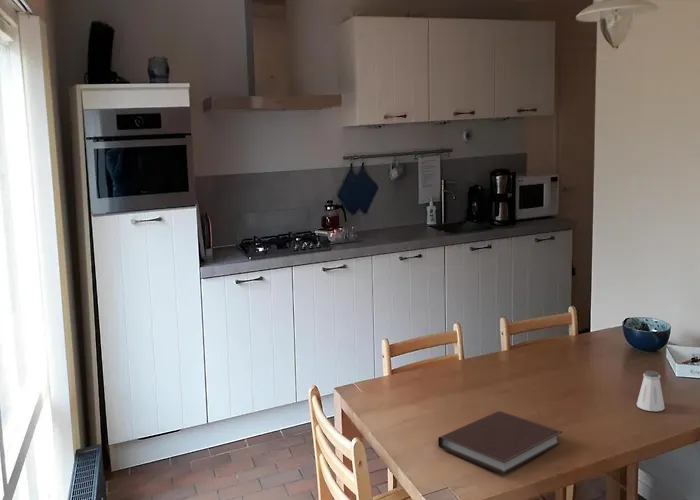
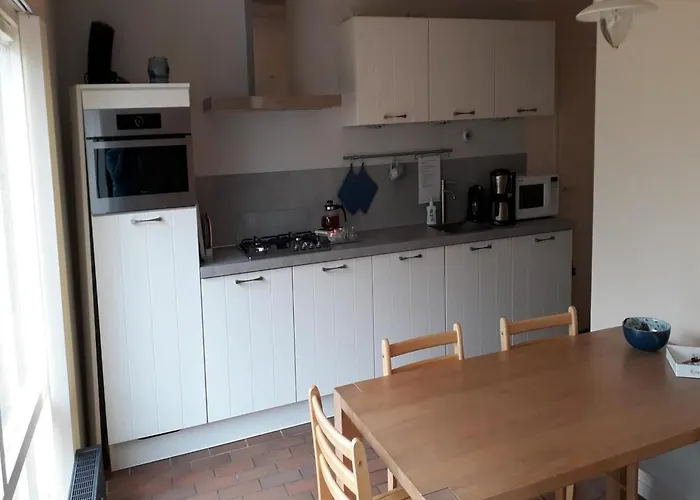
- saltshaker (651, 389)
- notebook (500, 439)
